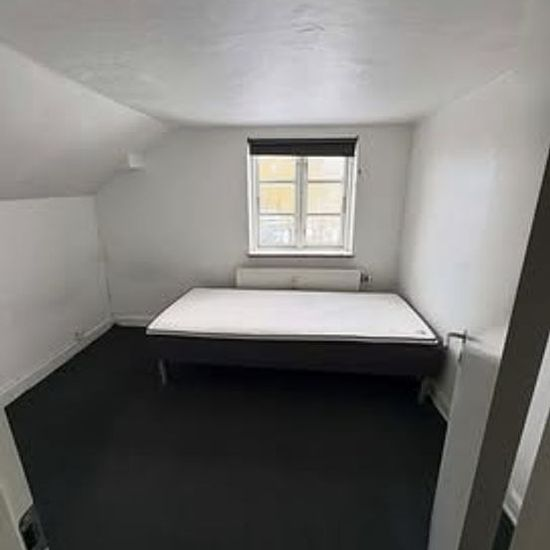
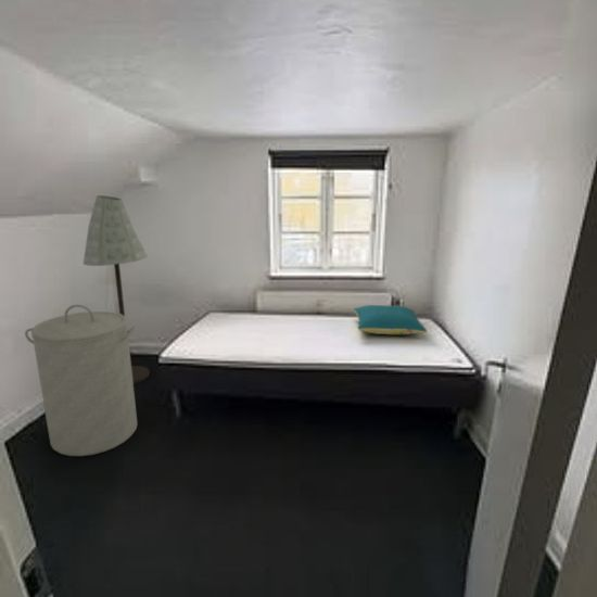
+ pillow (386, 319)
+ laundry hamper (87, 371)
+ floor lamp (119, 291)
